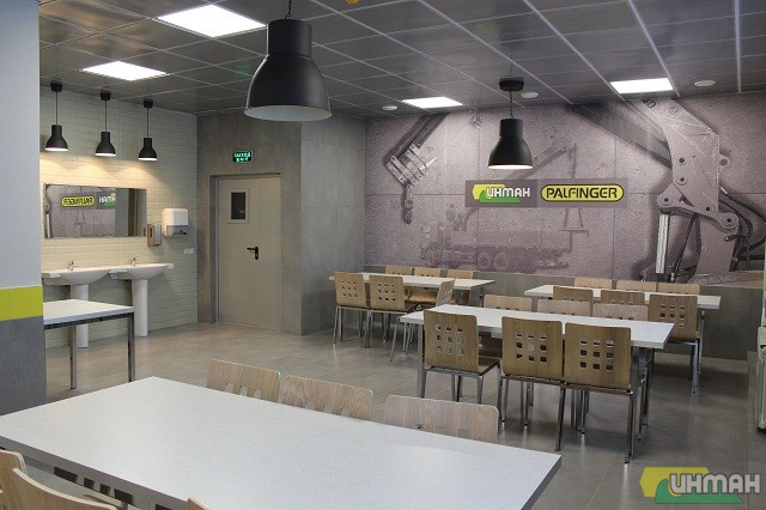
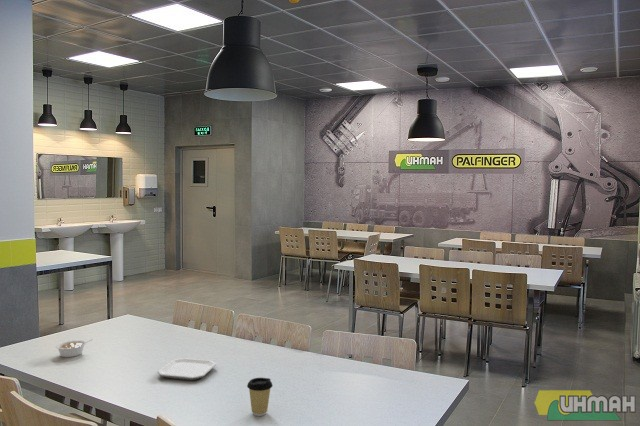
+ plate (187, 369)
+ legume (72, 347)
+ coffee cup (259, 396)
